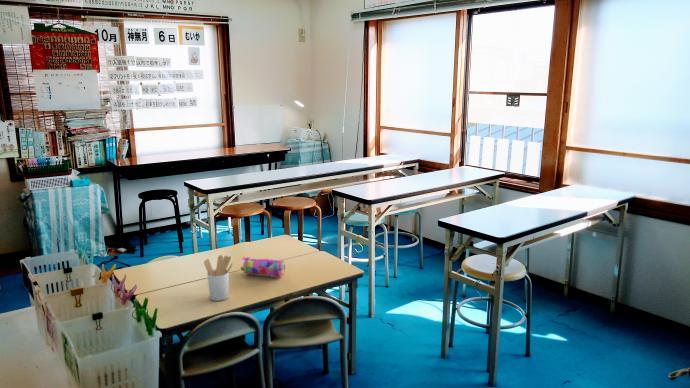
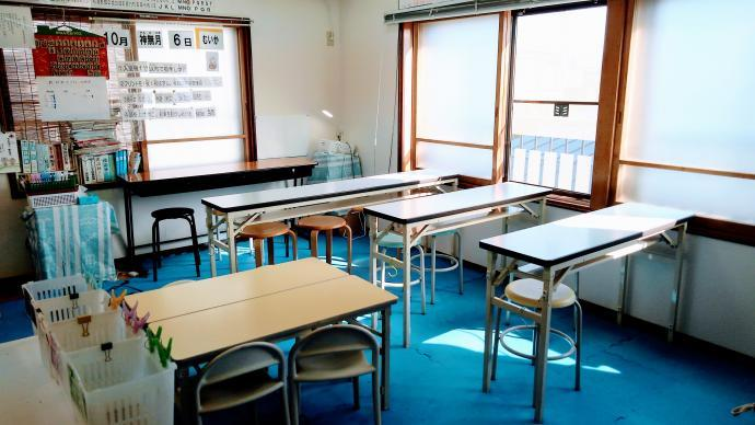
- pencil case (263, 266)
- utensil holder (220, 276)
